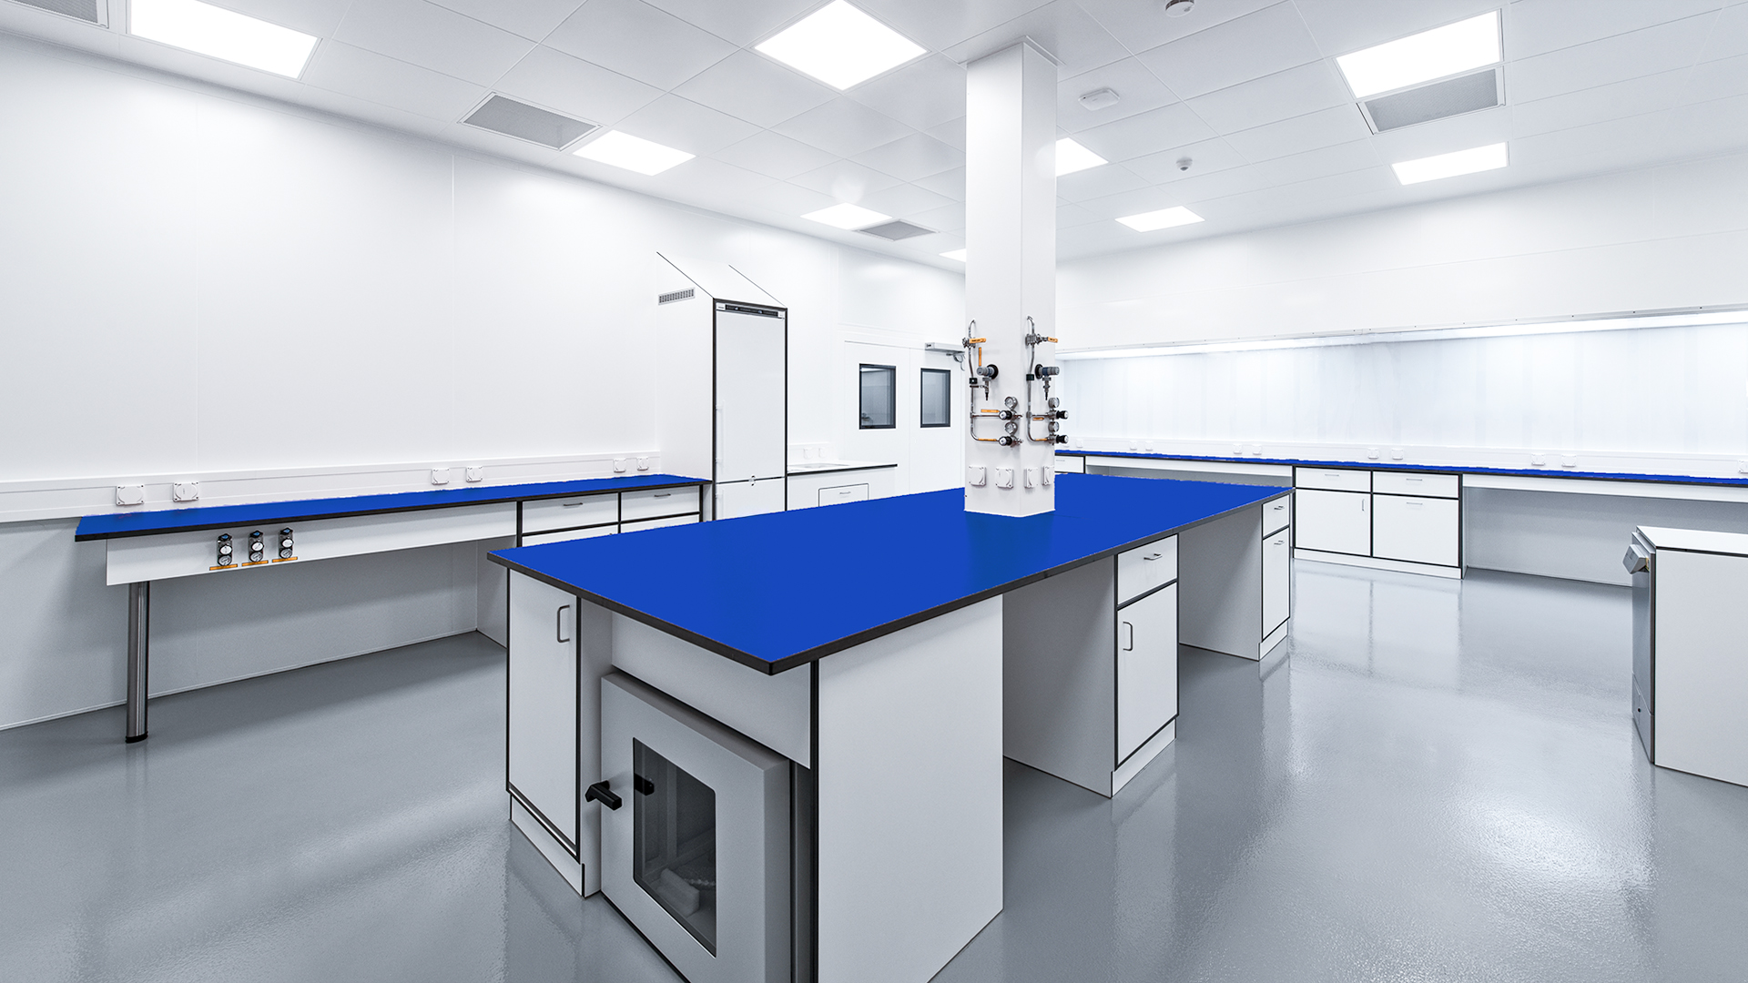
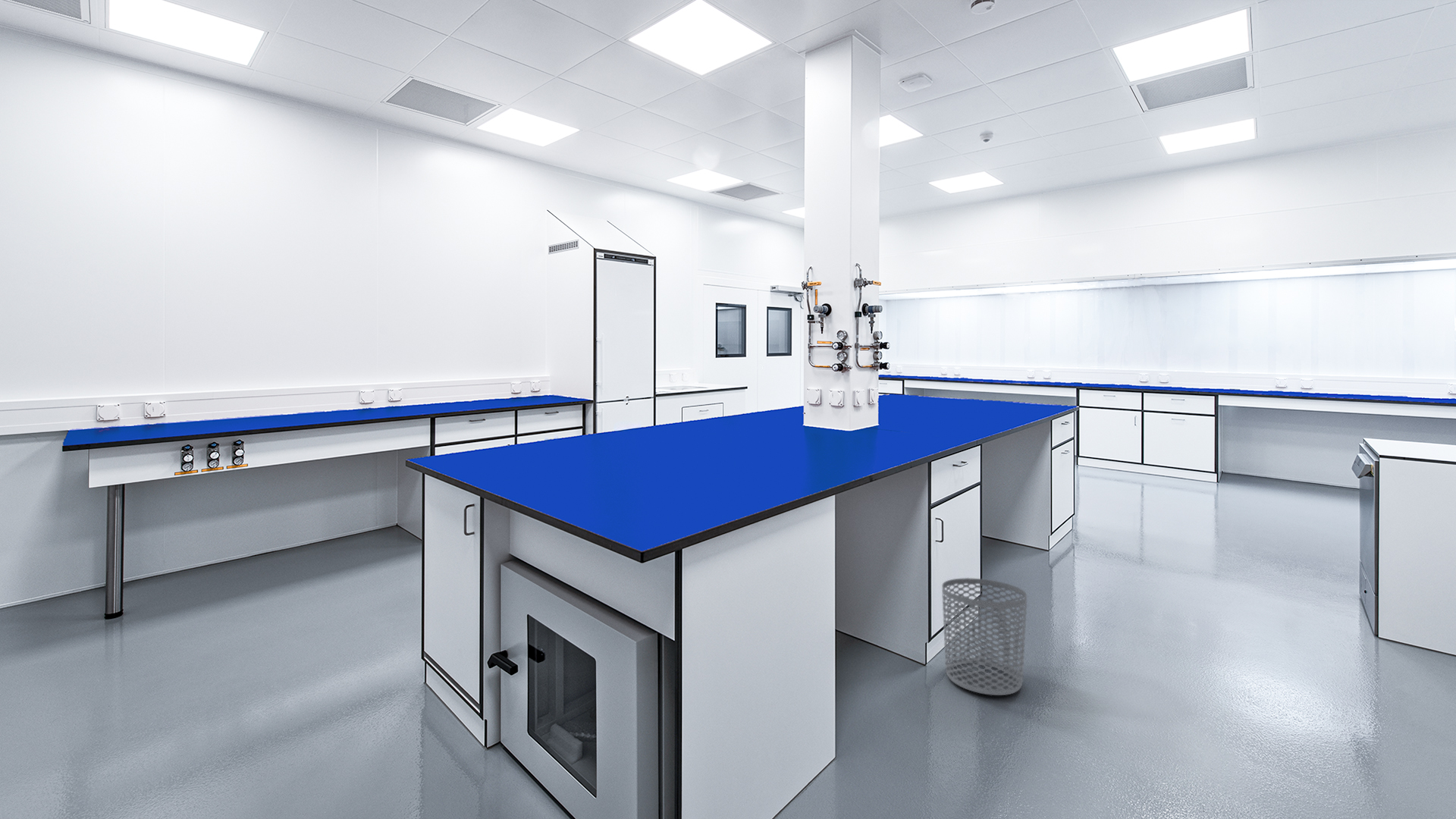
+ waste bin (983, 635)
